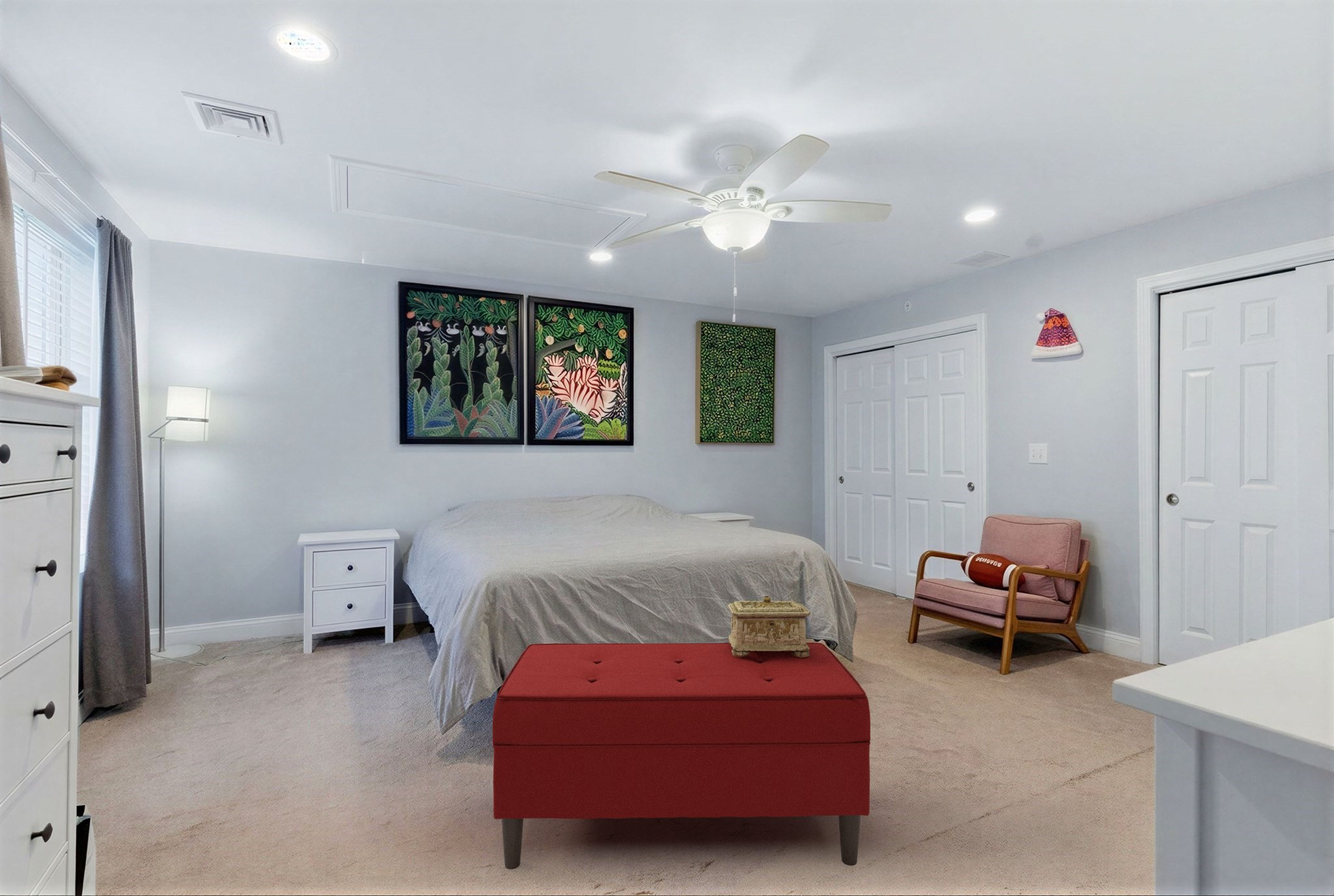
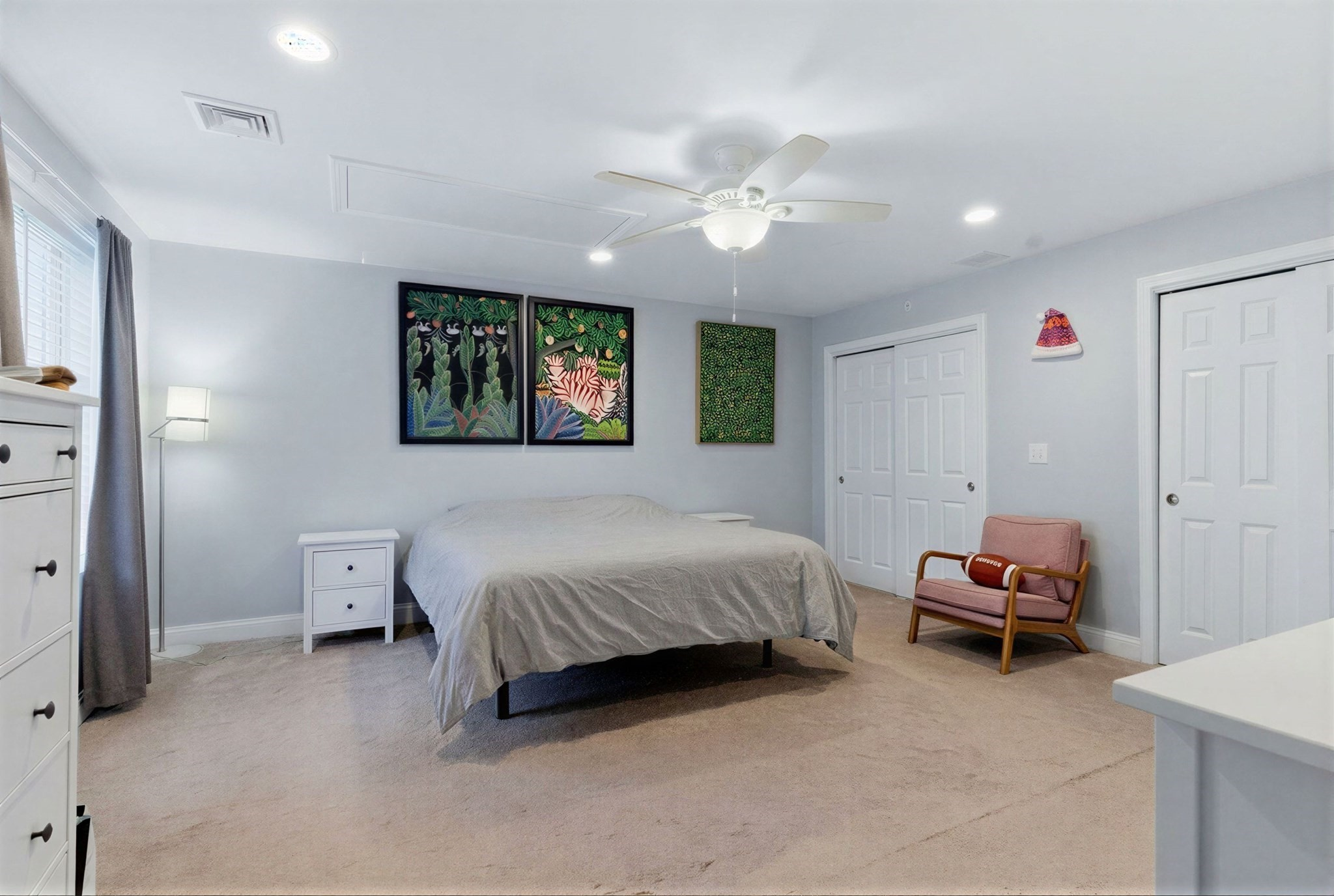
- bench (679, 744)
- decorative box (767, 623)
